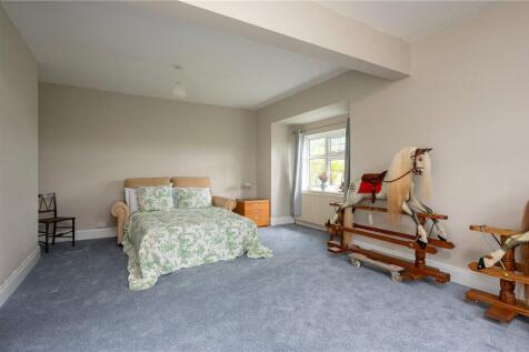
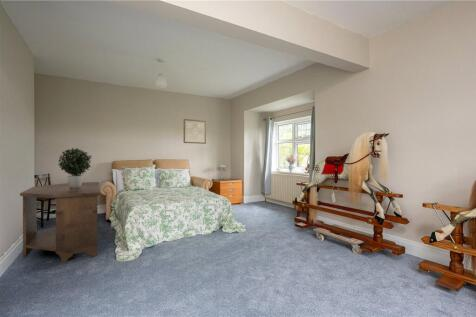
+ wall art (194, 130)
+ tv stand (65, 216)
+ potted plant (75, 167)
